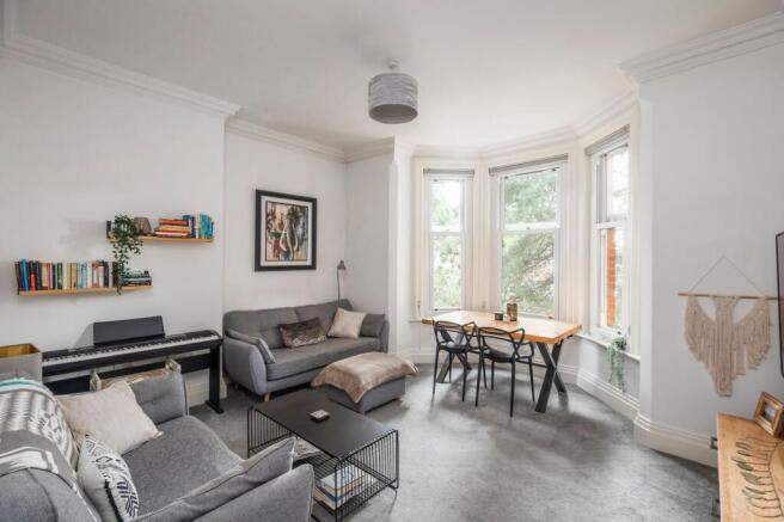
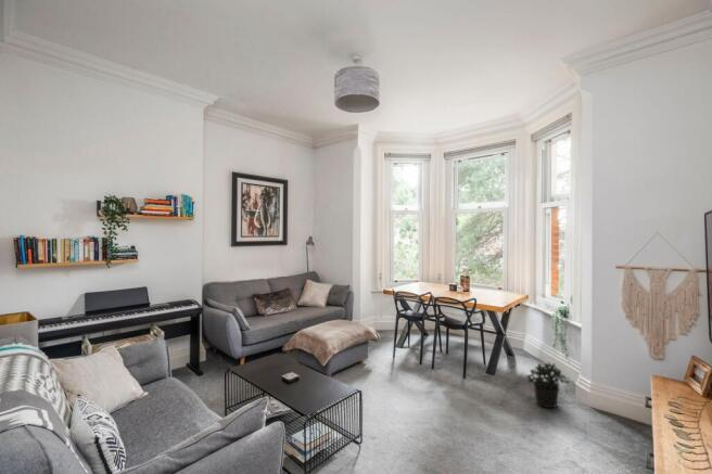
+ potted plant (548, 383)
